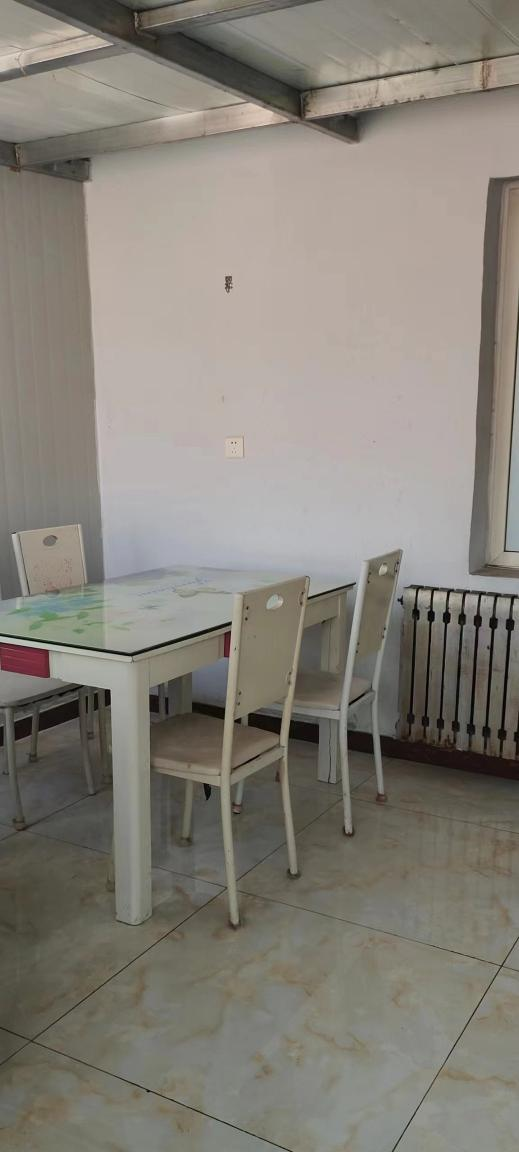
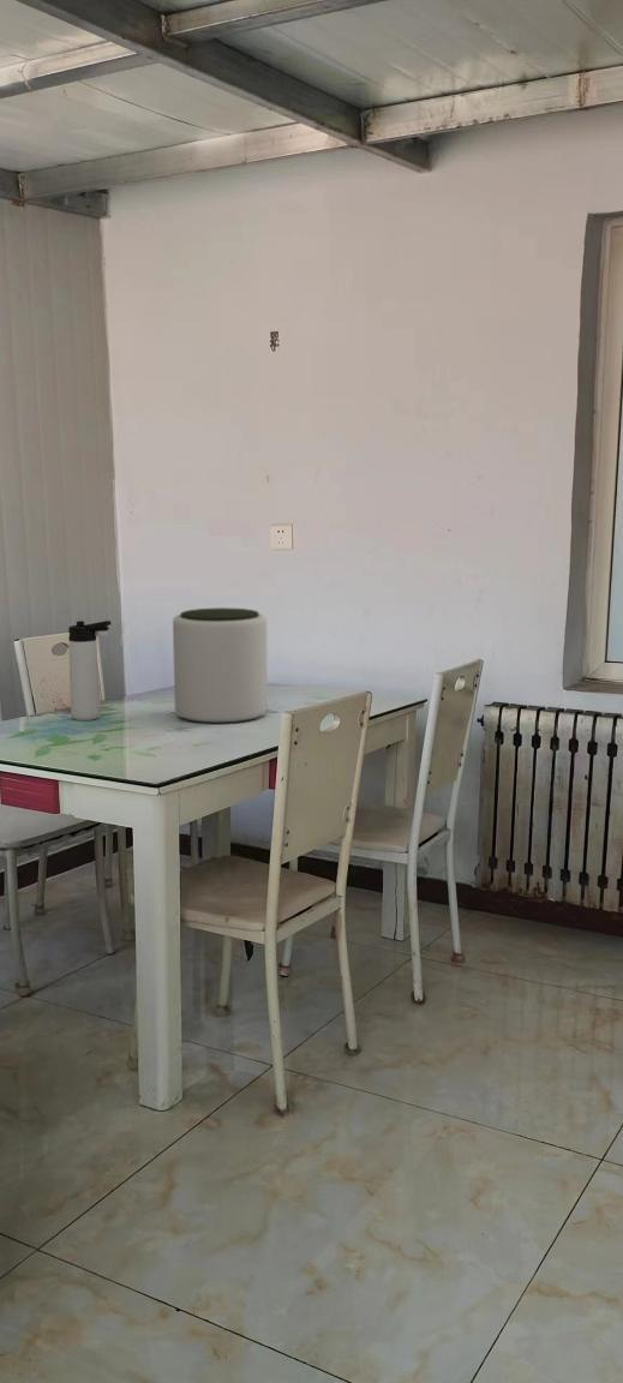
+ plant pot (220, 664)
+ thermos bottle (90, 670)
